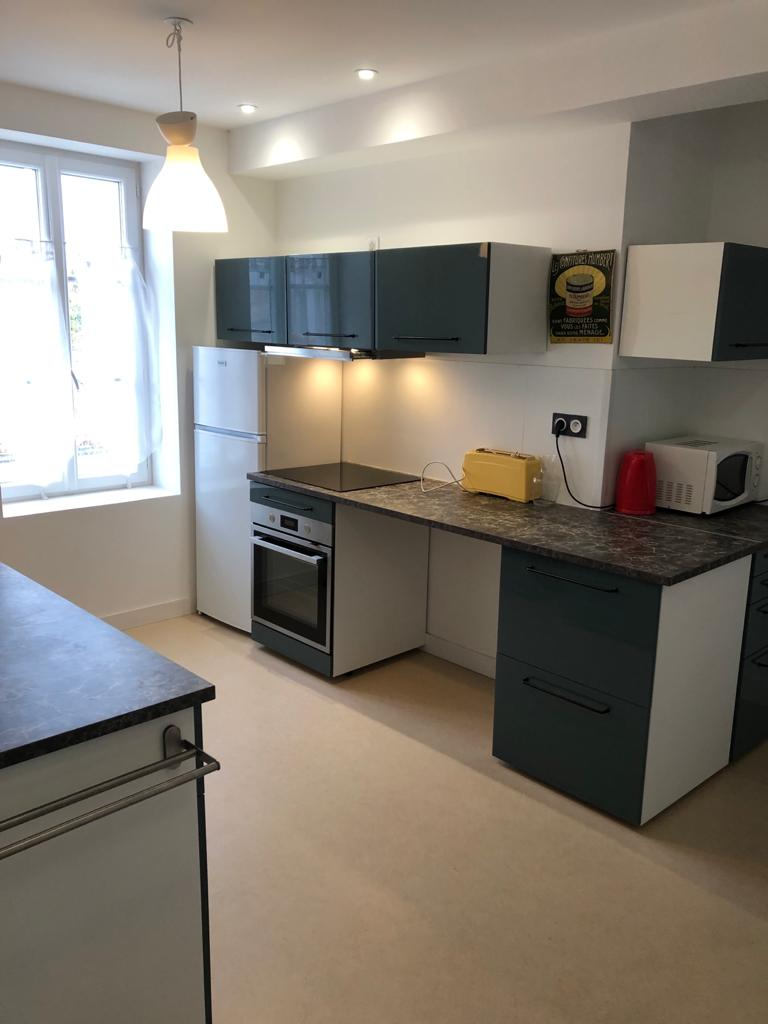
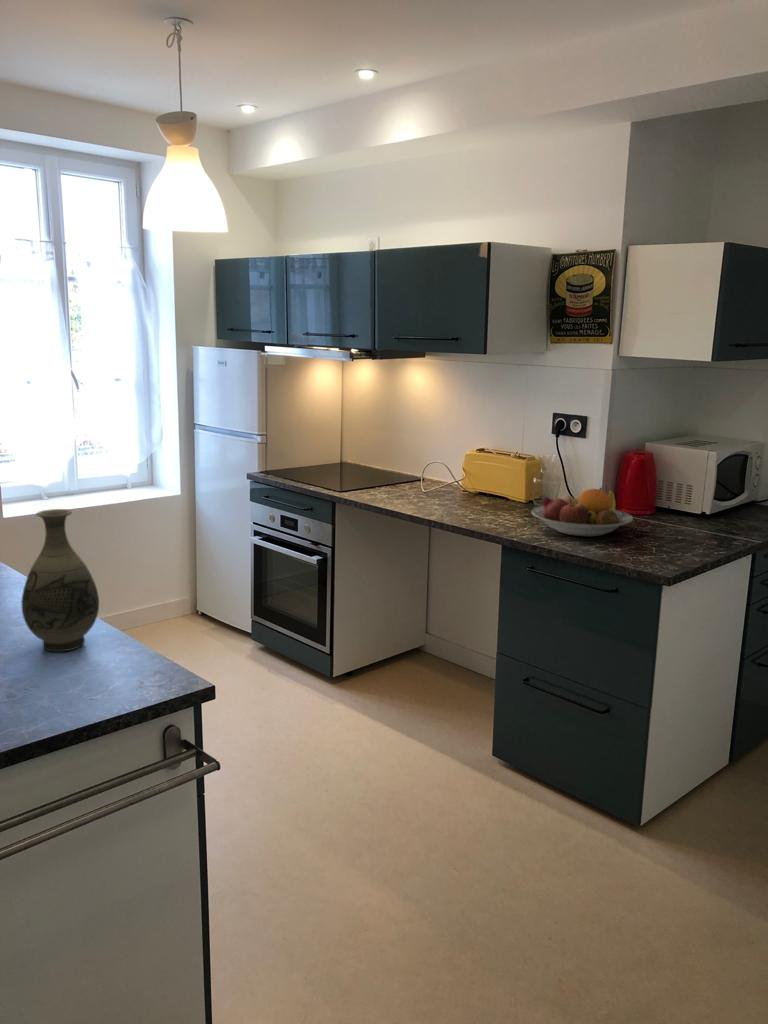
+ vase (59, 579)
+ fruit bowl (582, 510)
